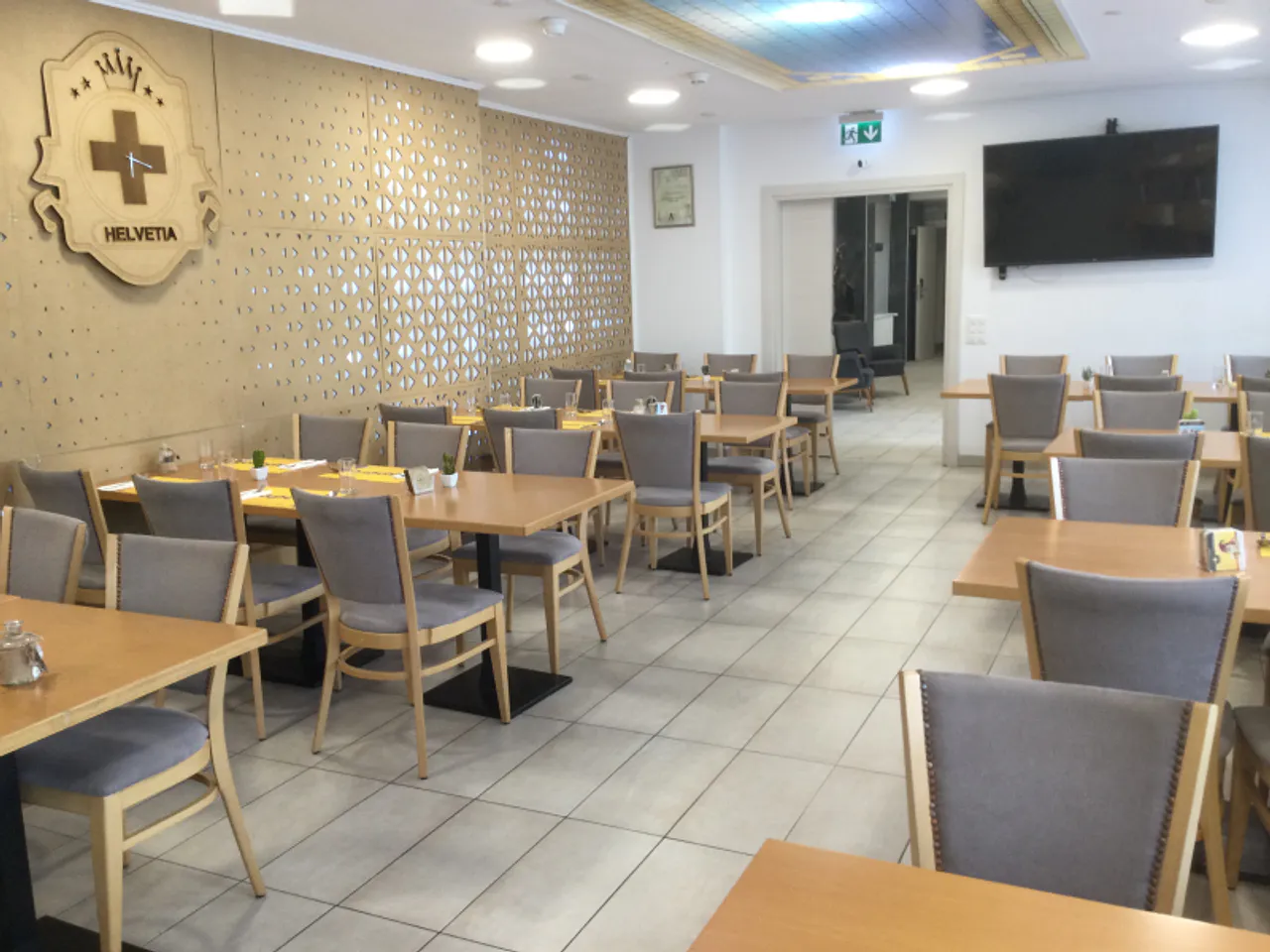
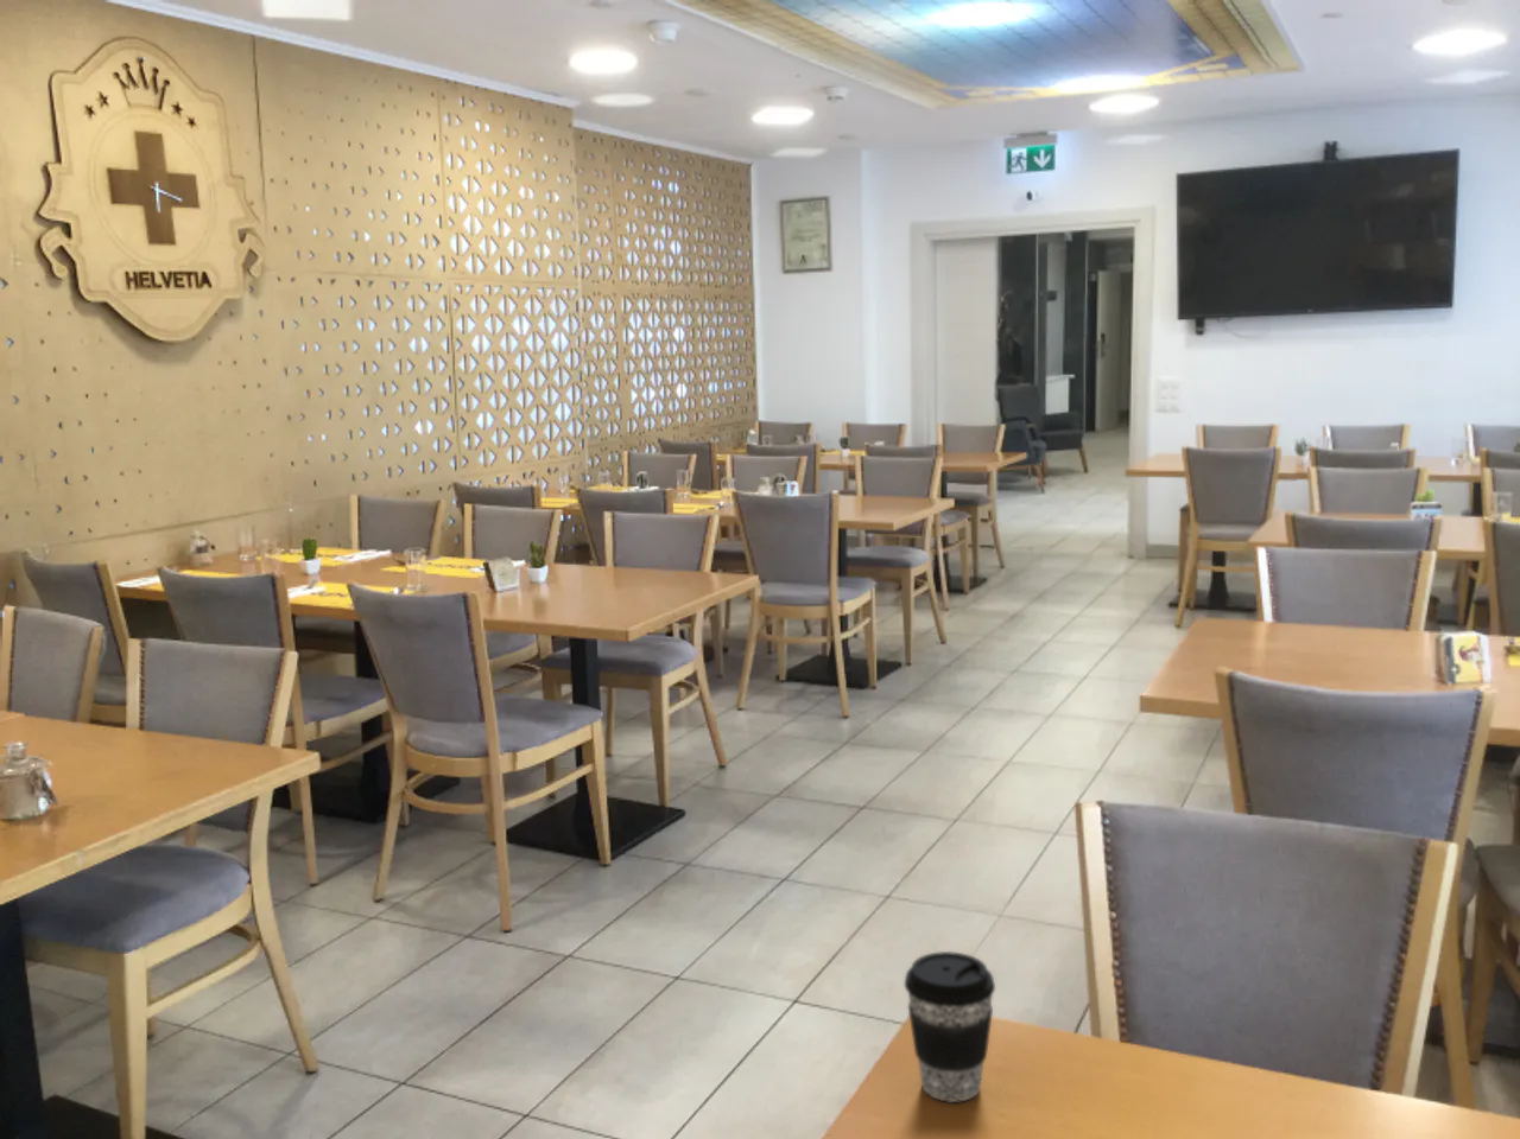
+ coffee cup (949, 1027)
